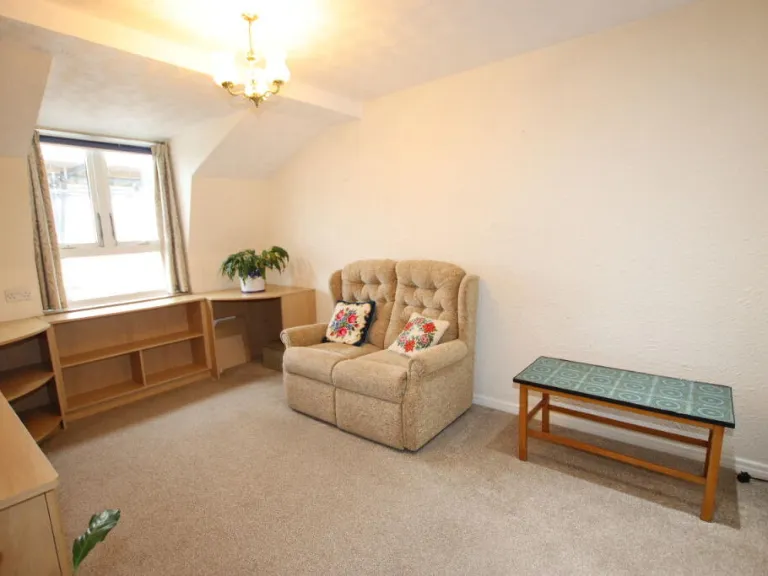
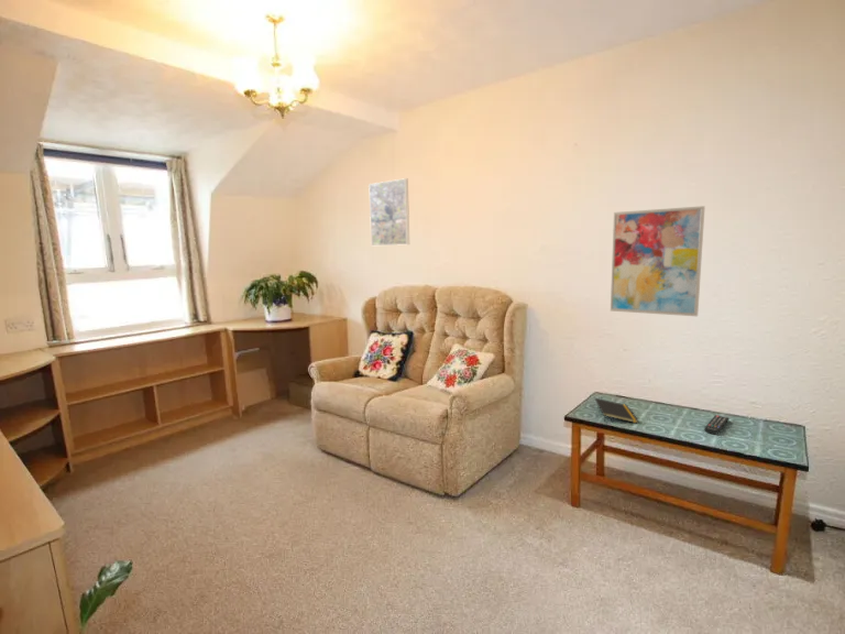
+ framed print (388, 214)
+ remote control (716, 424)
+ wall art (654, 262)
+ notepad (615, 409)
